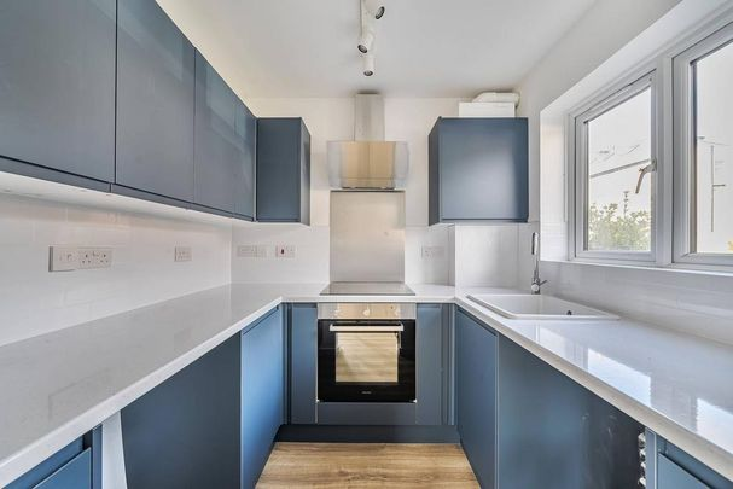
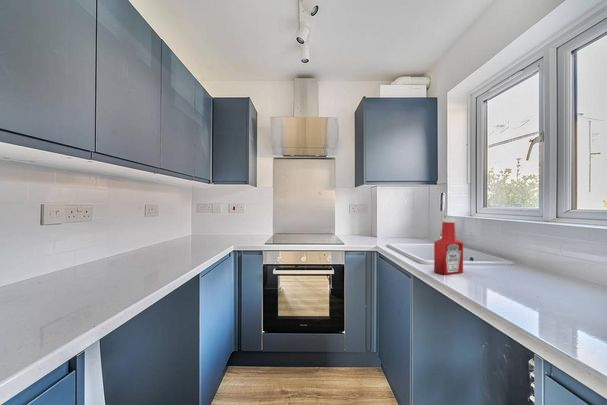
+ soap bottle (448, 245)
